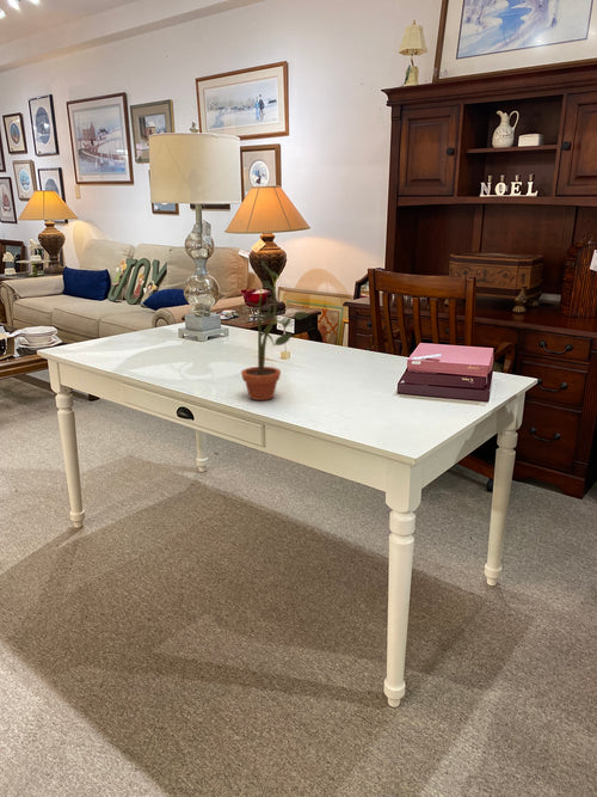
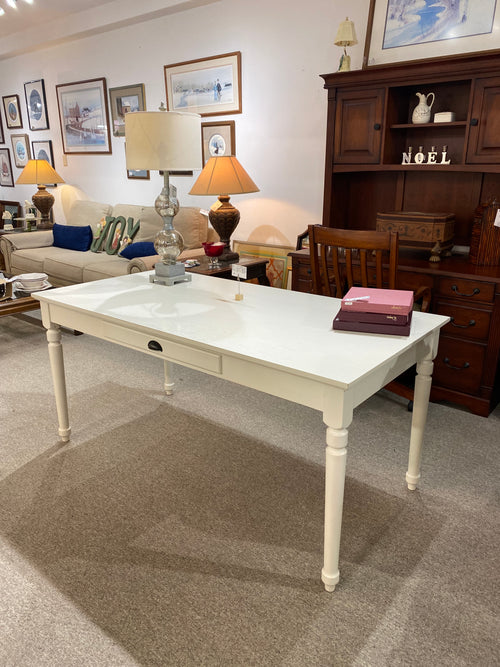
- potted plant (263, 331)
